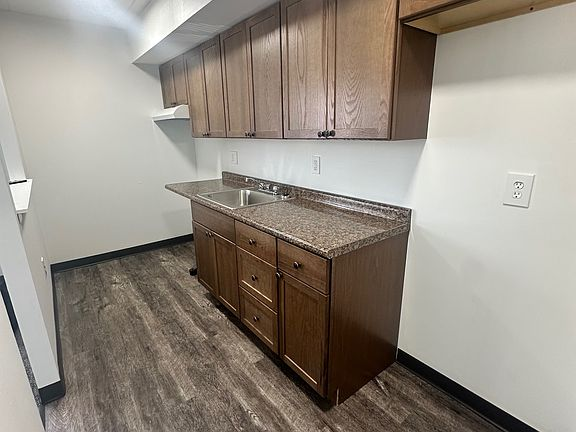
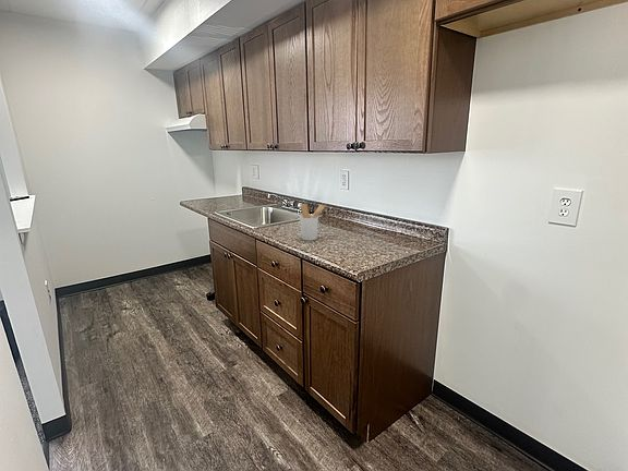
+ utensil holder (313, 221)
